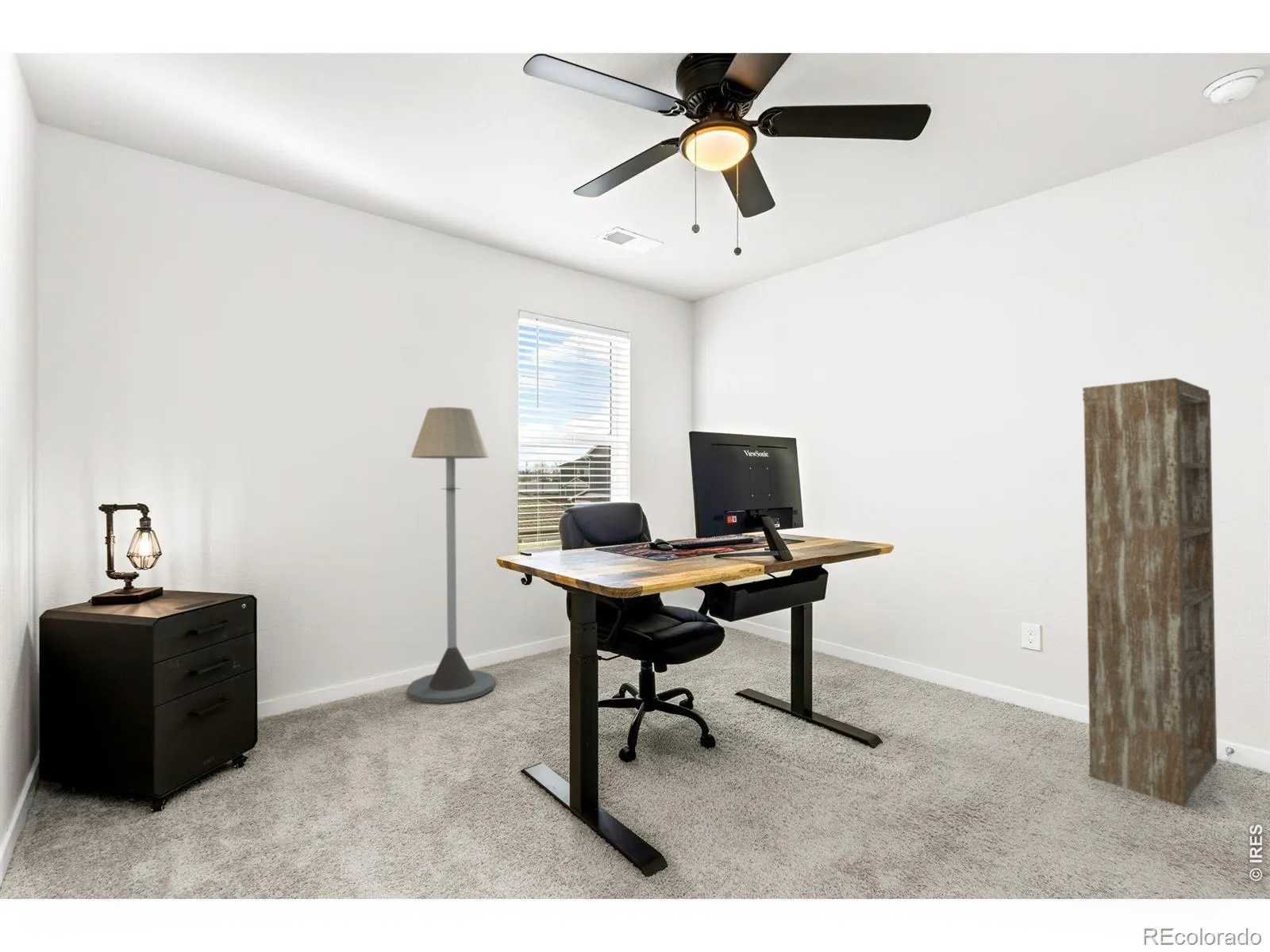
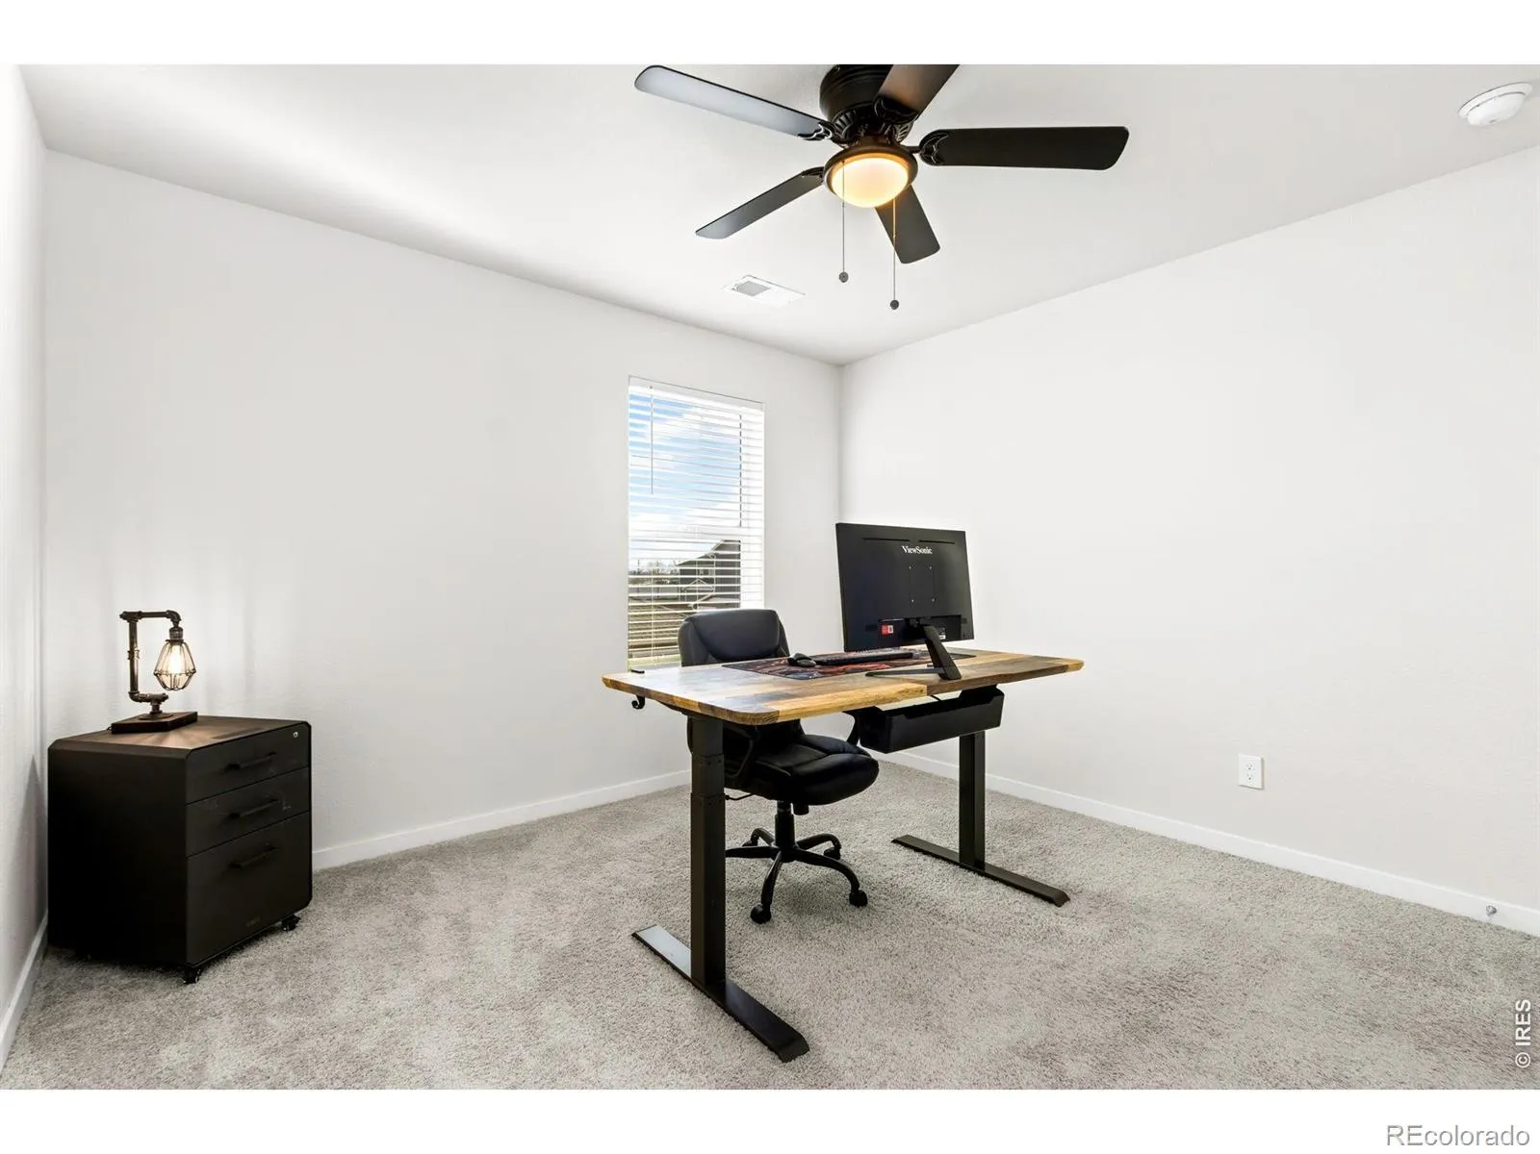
- bookcase (1151, 578)
- floor lamp (451, 548)
